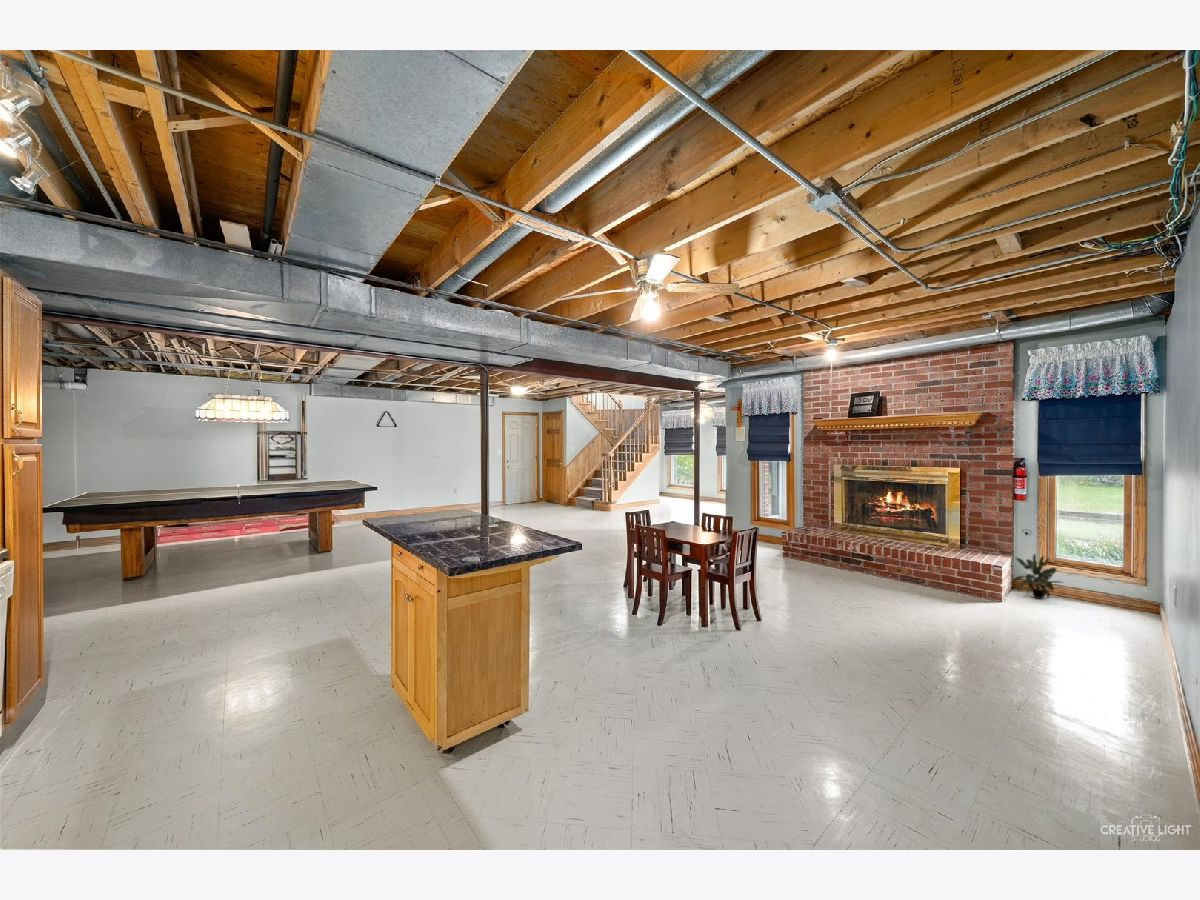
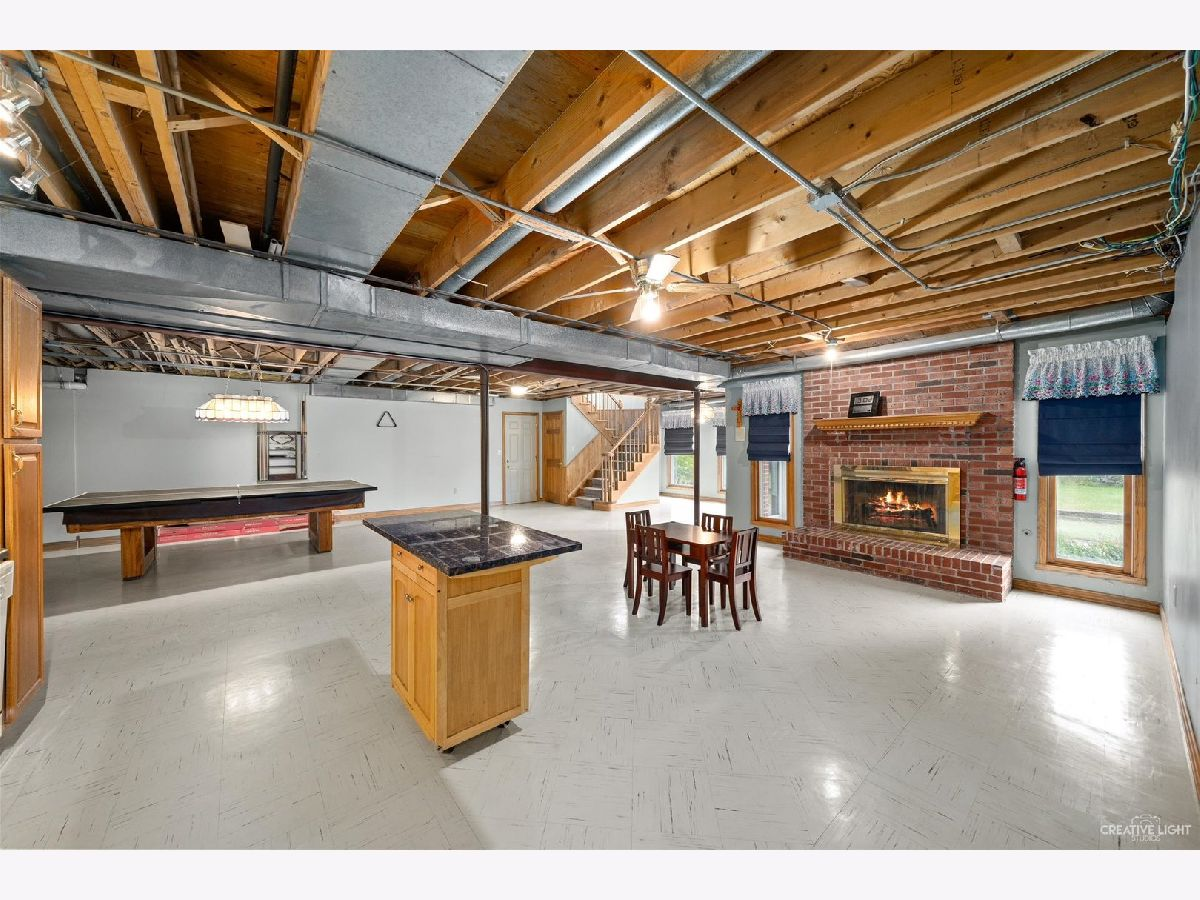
- potted plant (1037, 576)
